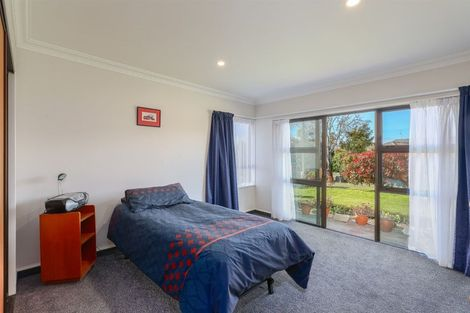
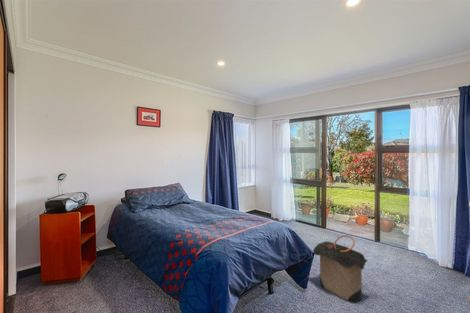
+ laundry hamper (338, 263)
